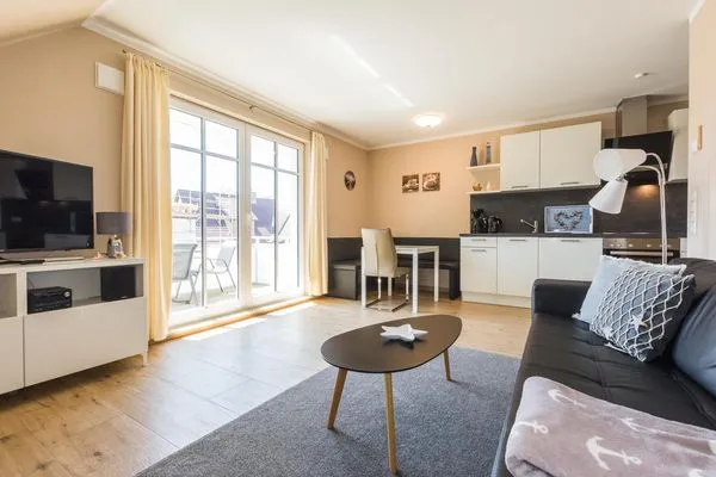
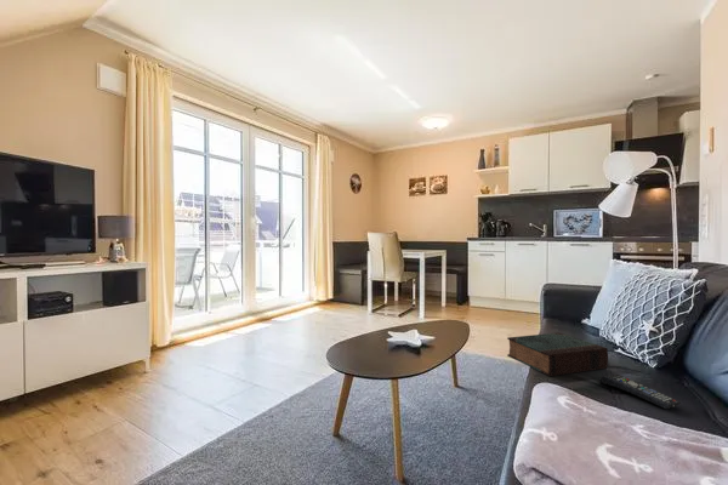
+ book (554, 352)
+ remote control (636, 389)
